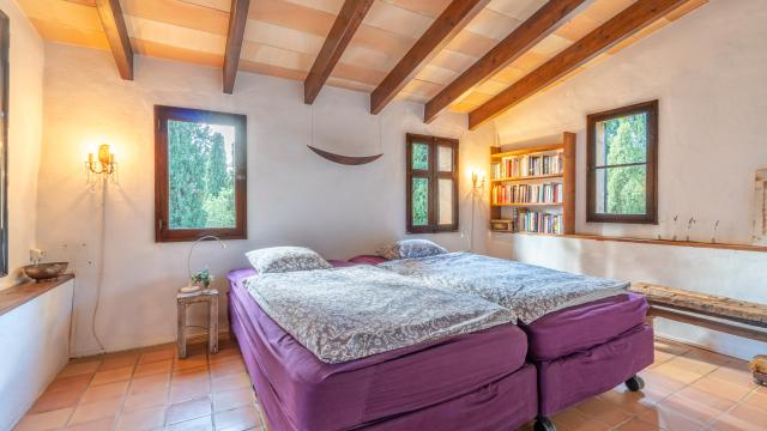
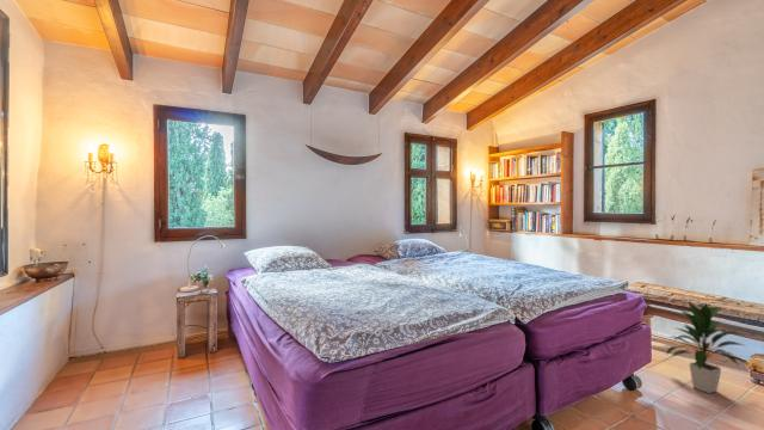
+ indoor plant (702, 343)
